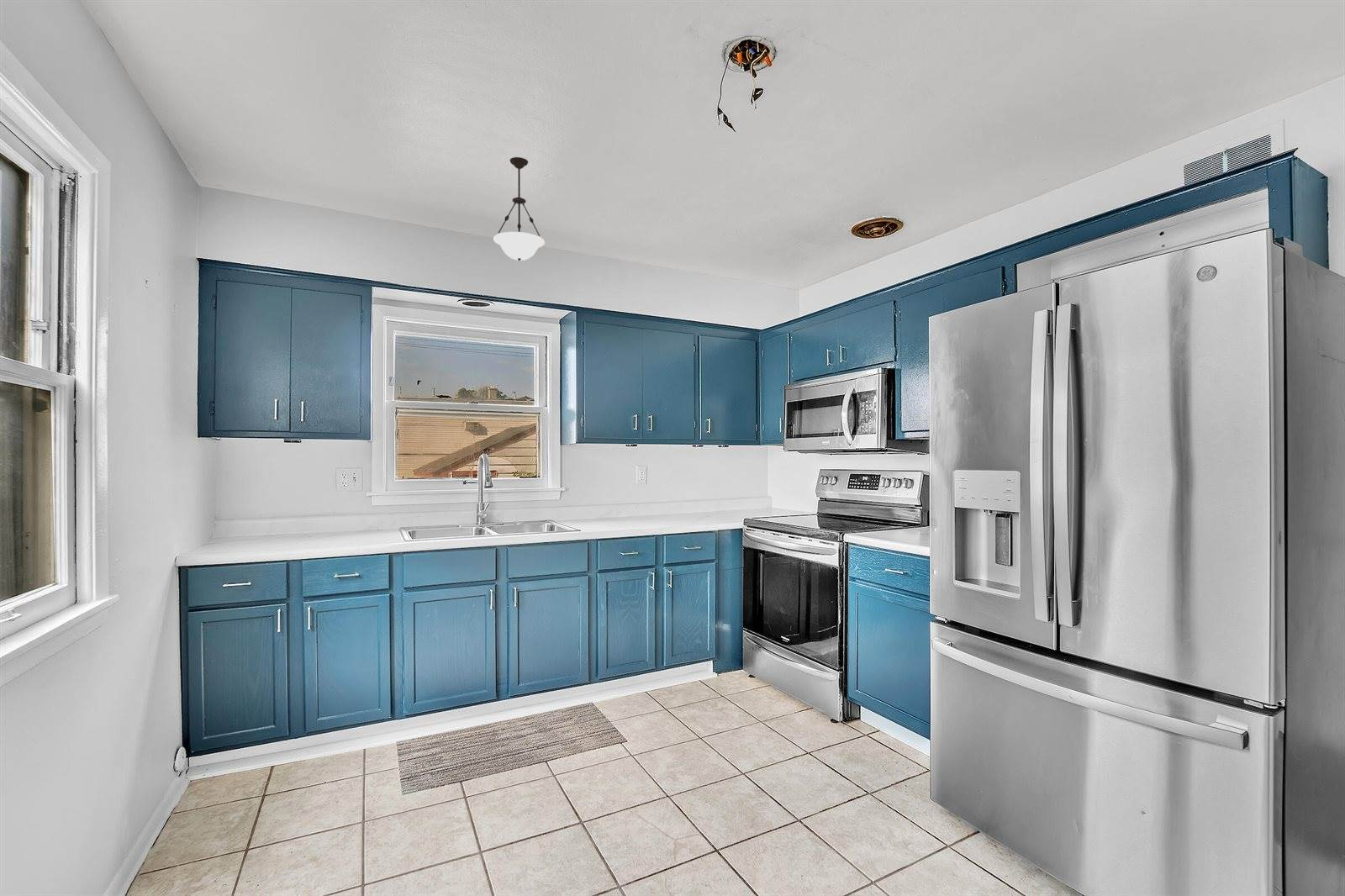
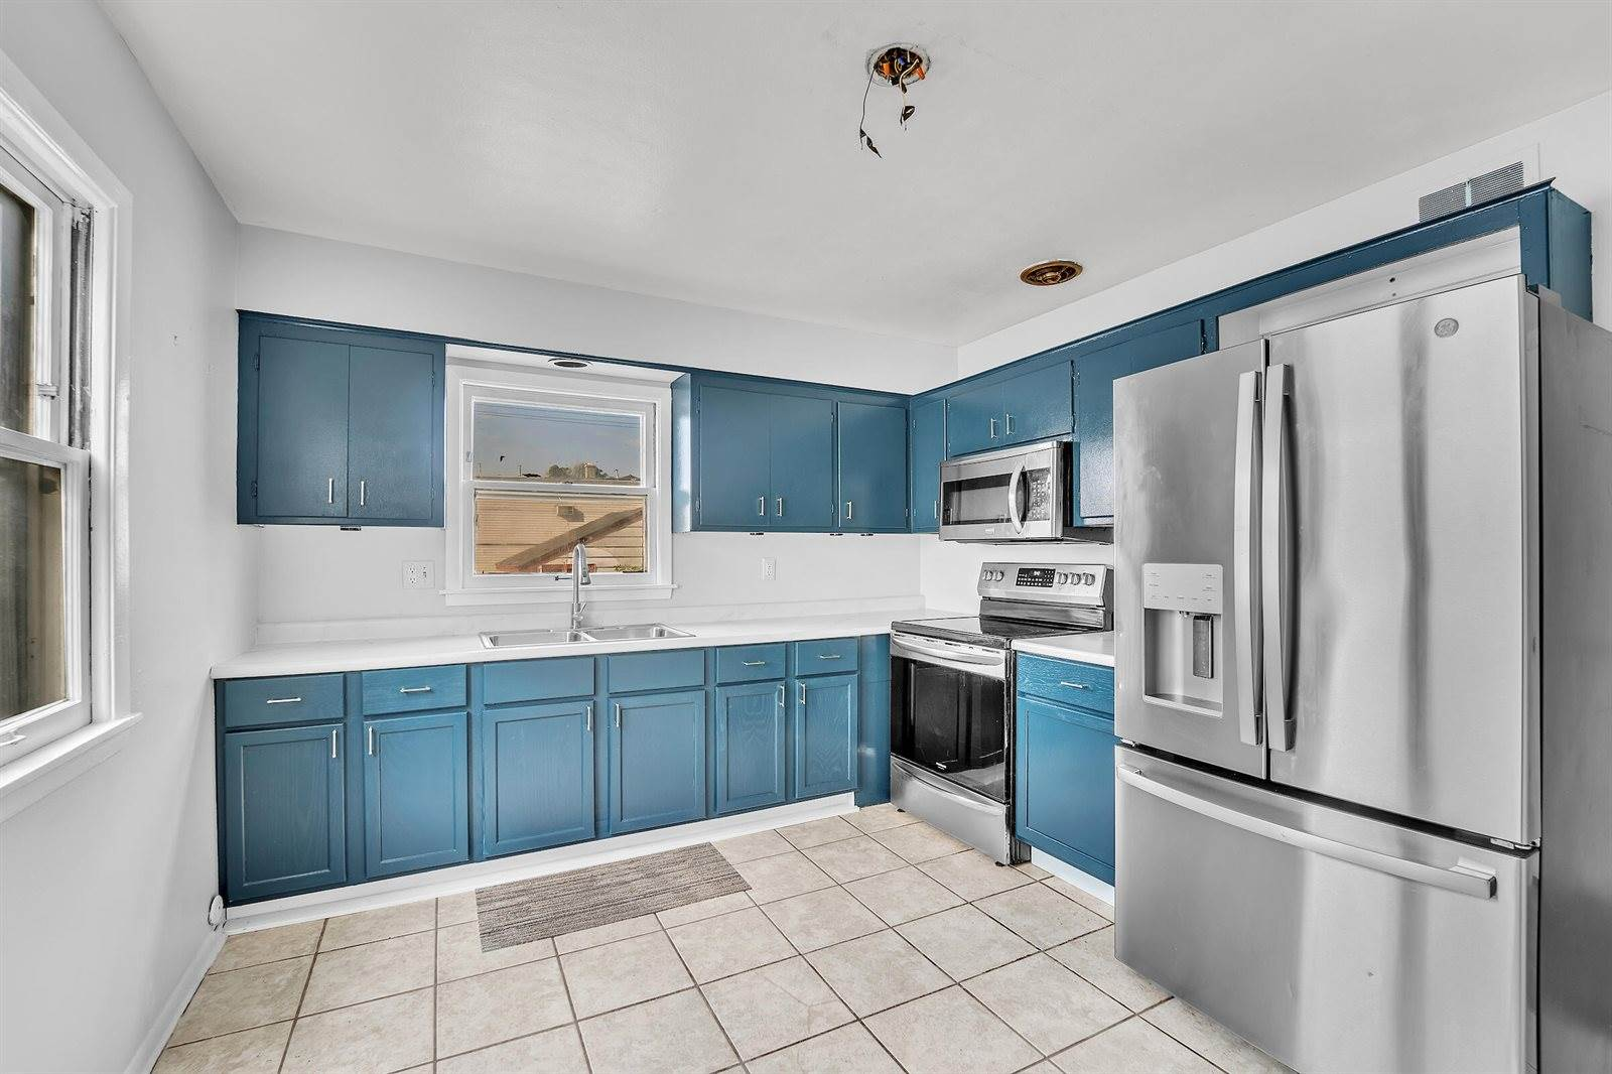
- pendant light (519, 211)
